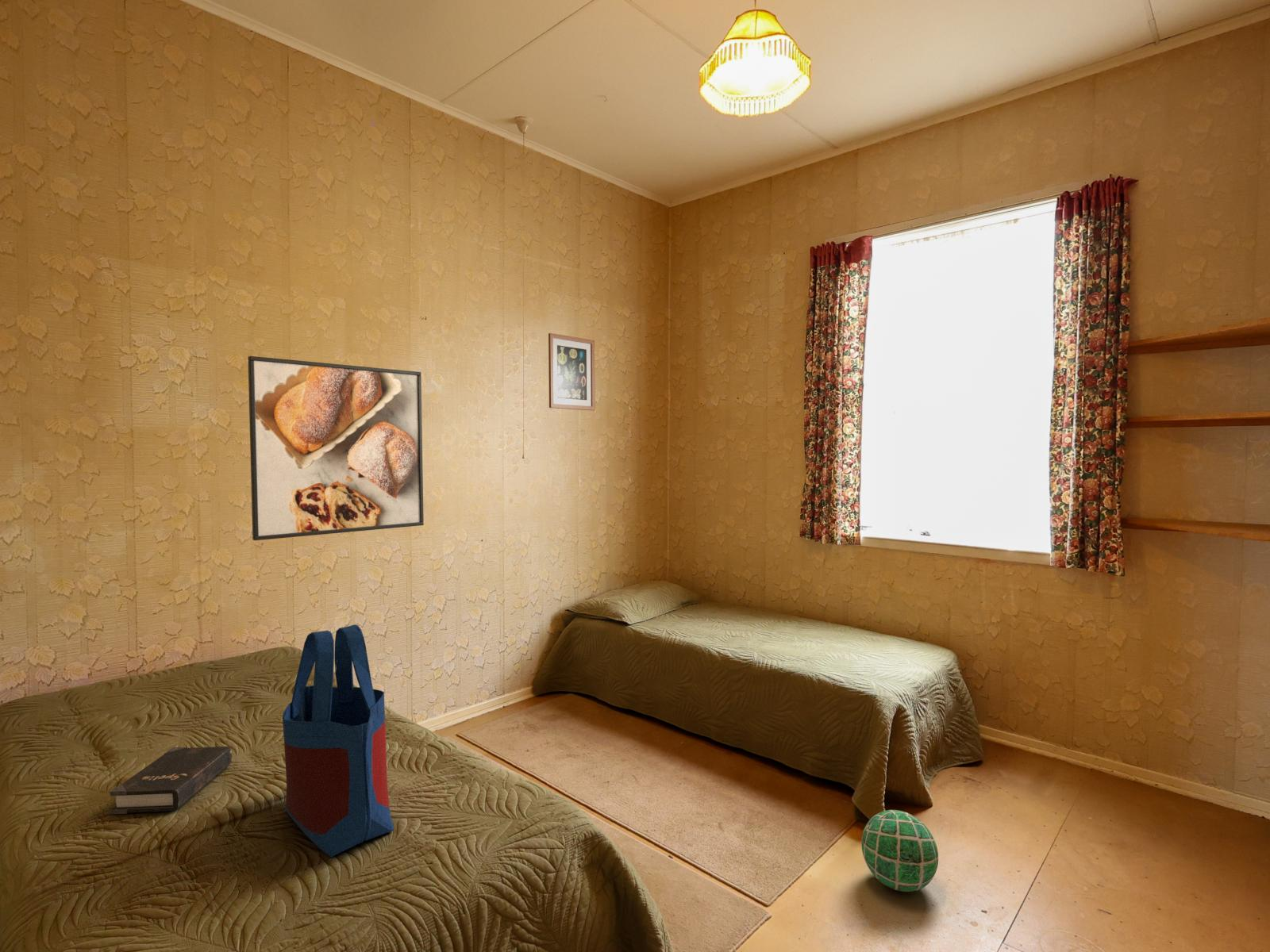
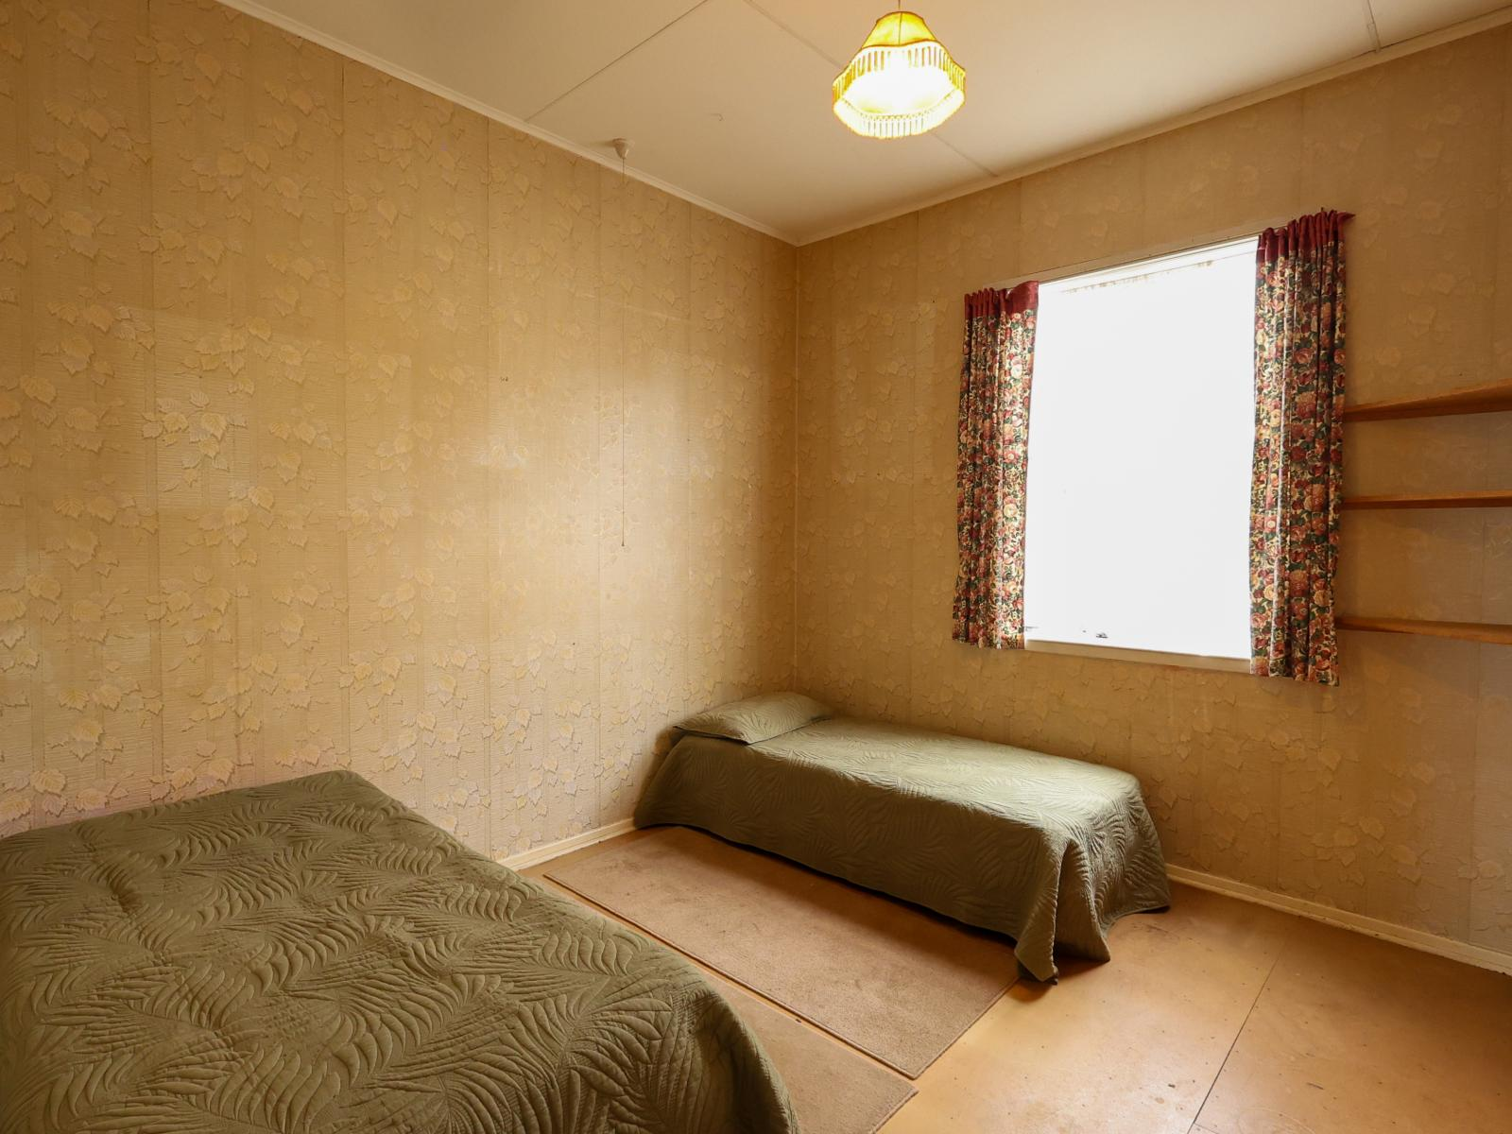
- tote bag (335, 724)
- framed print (344, 448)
- wall art (572, 373)
- volleyball (899, 850)
- hardback book (175, 777)
